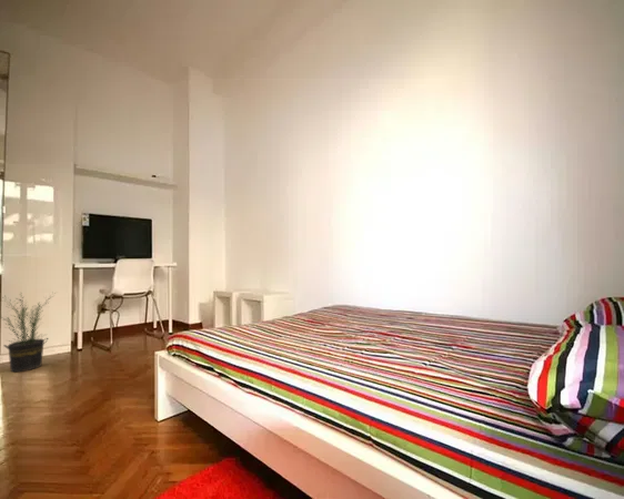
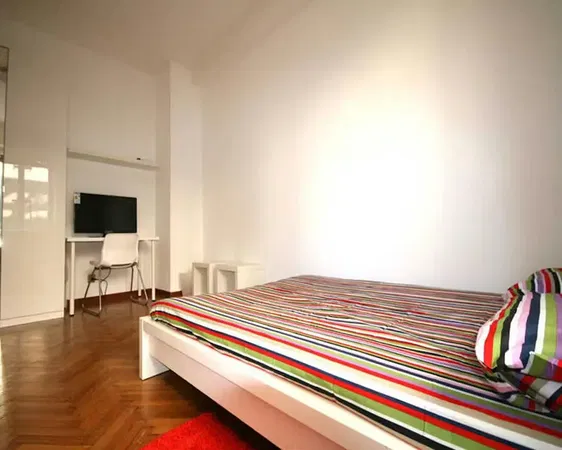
- potted plant (24, 329)
